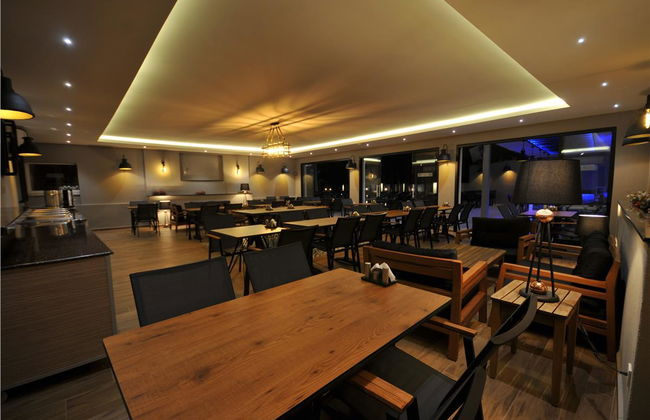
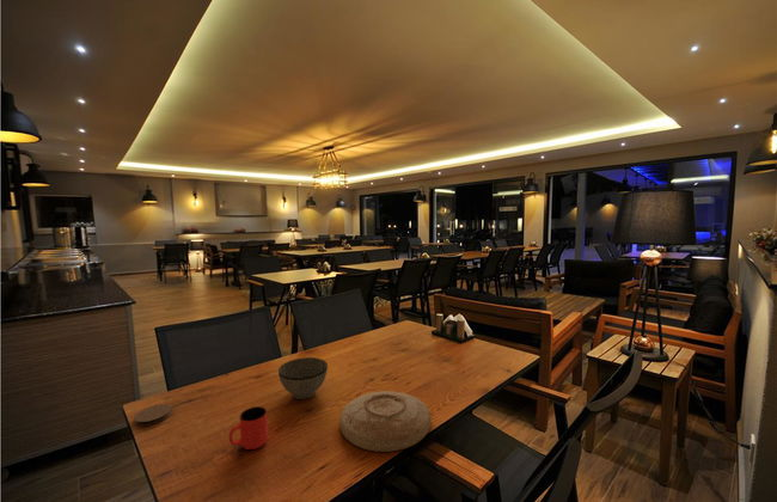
+ coaster (153, 414)
+ plate (385, 412)
+ cup (247, 430)
+ bowl (304, 380)
